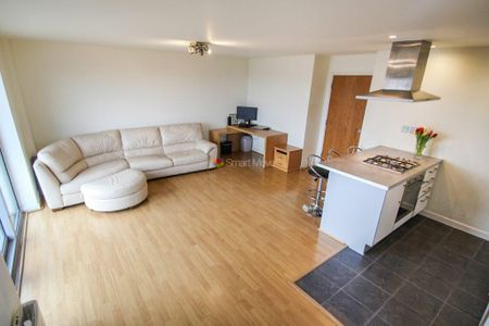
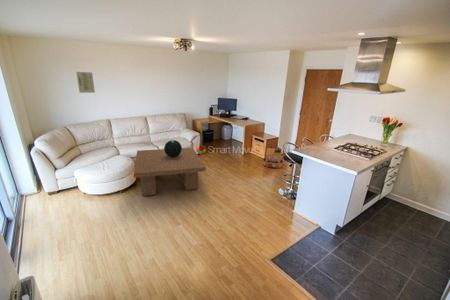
+ decorative globe (173, 148)
+ wall art (85, 82)
+ coffee table (168, 171)
+ backpack (273, 155)
